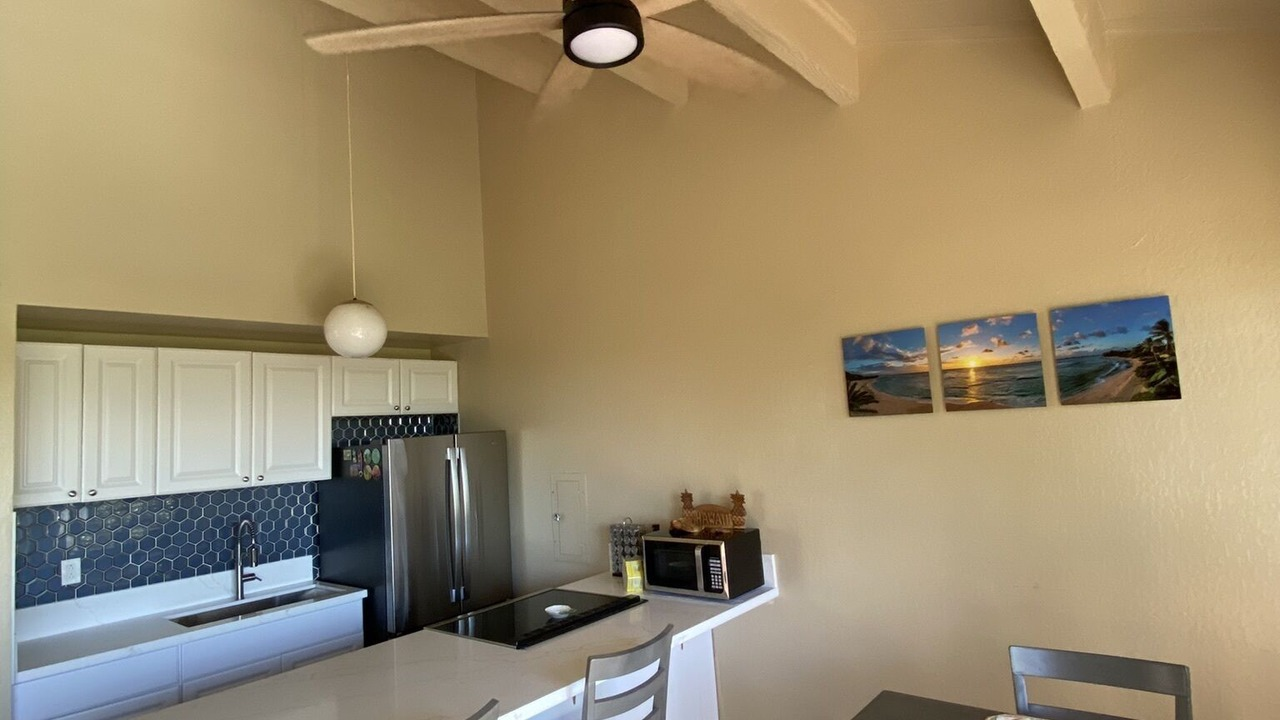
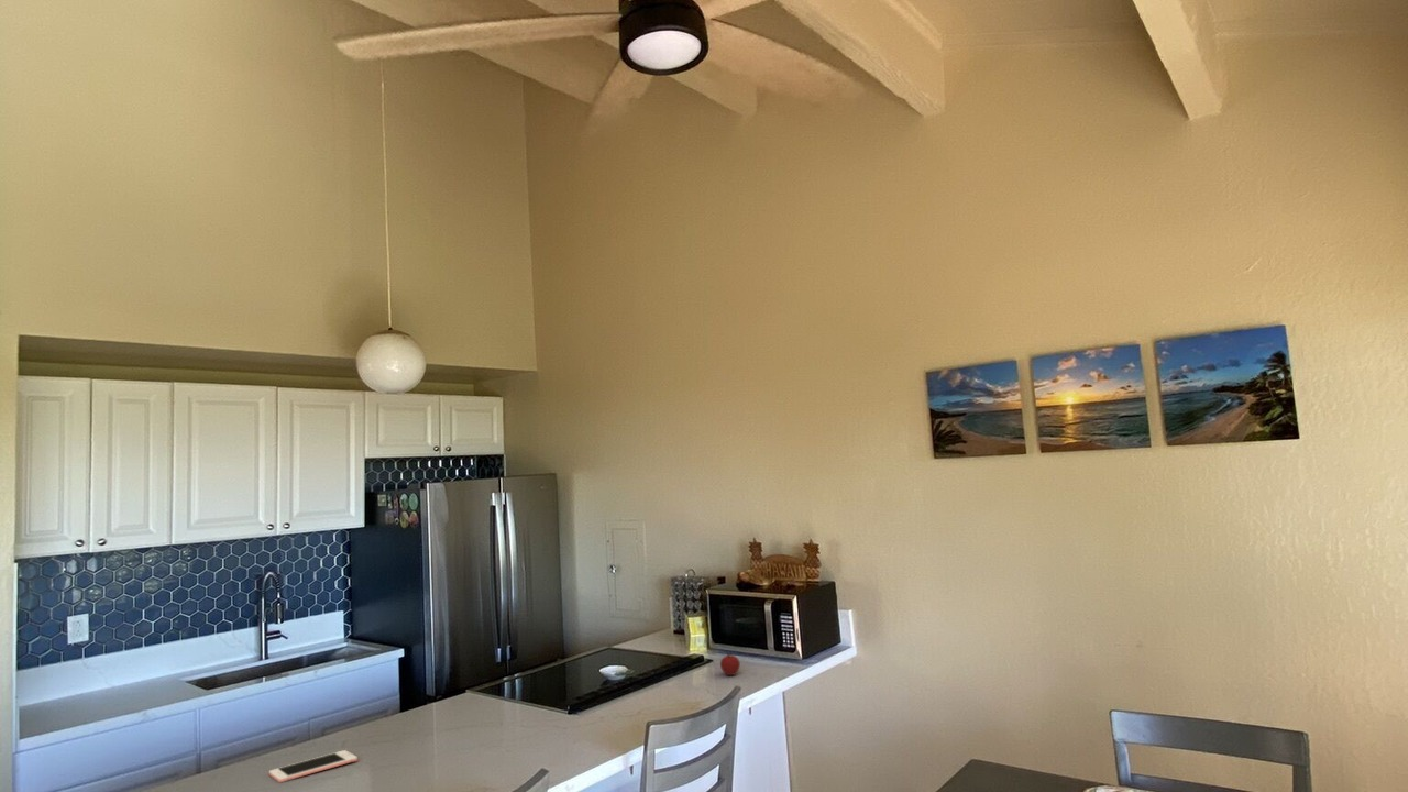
+ cell phone (314, 766)
+ apple (729, 662)
